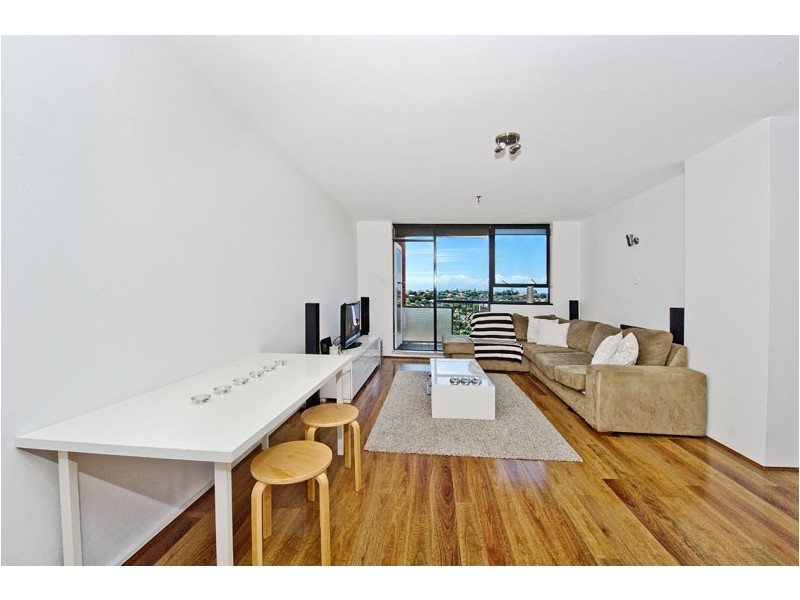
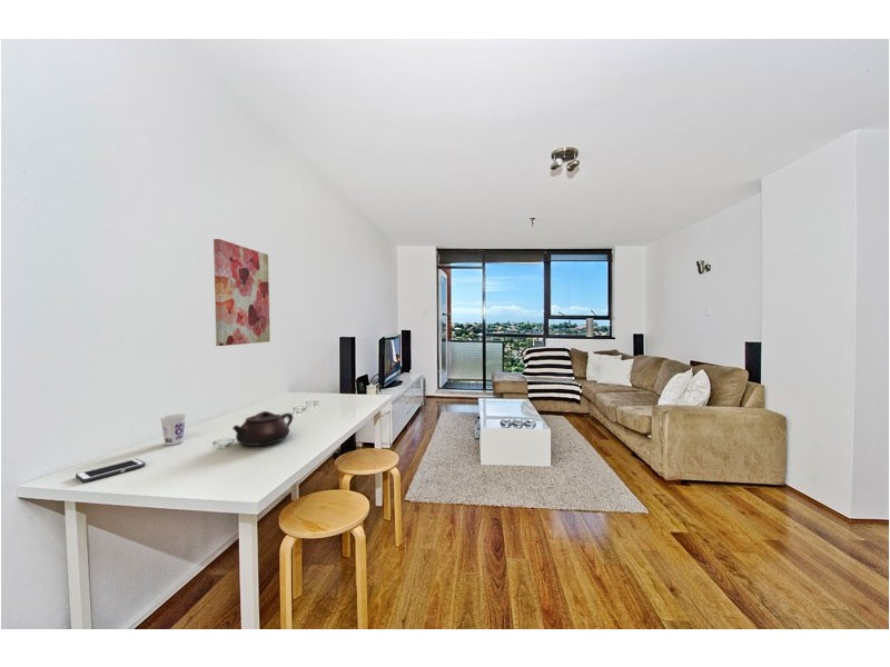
+ teapot (265, 426)
+ wall art (245, 296)
+ cell phone (111, 469)
+ cup (174, 429)
